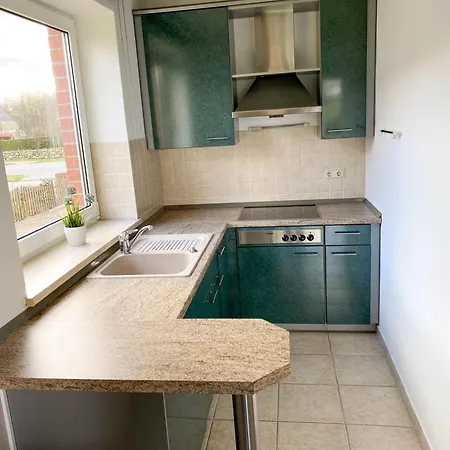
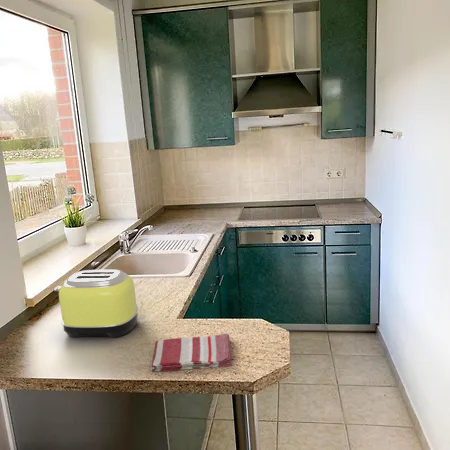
+ dish towel (192, 350)
+ toaster (95, 302)
